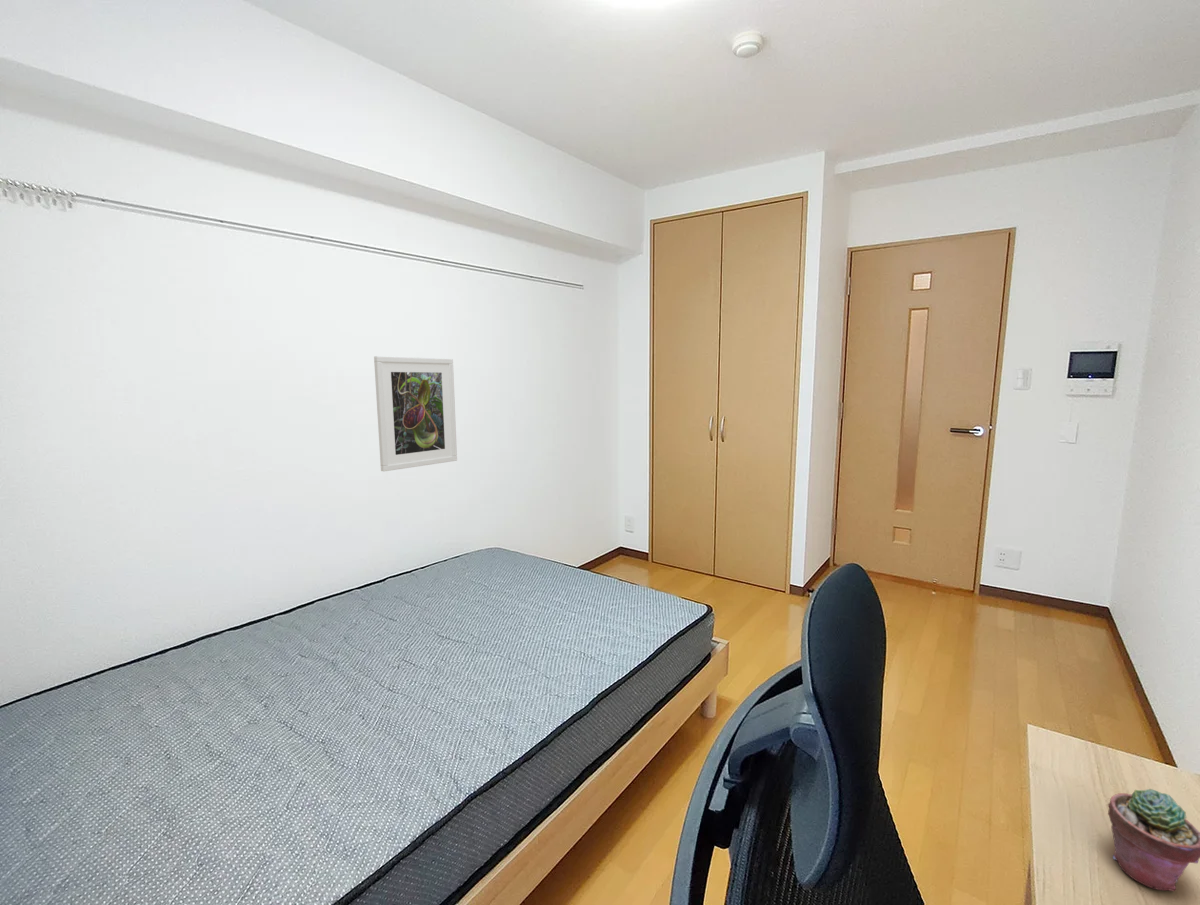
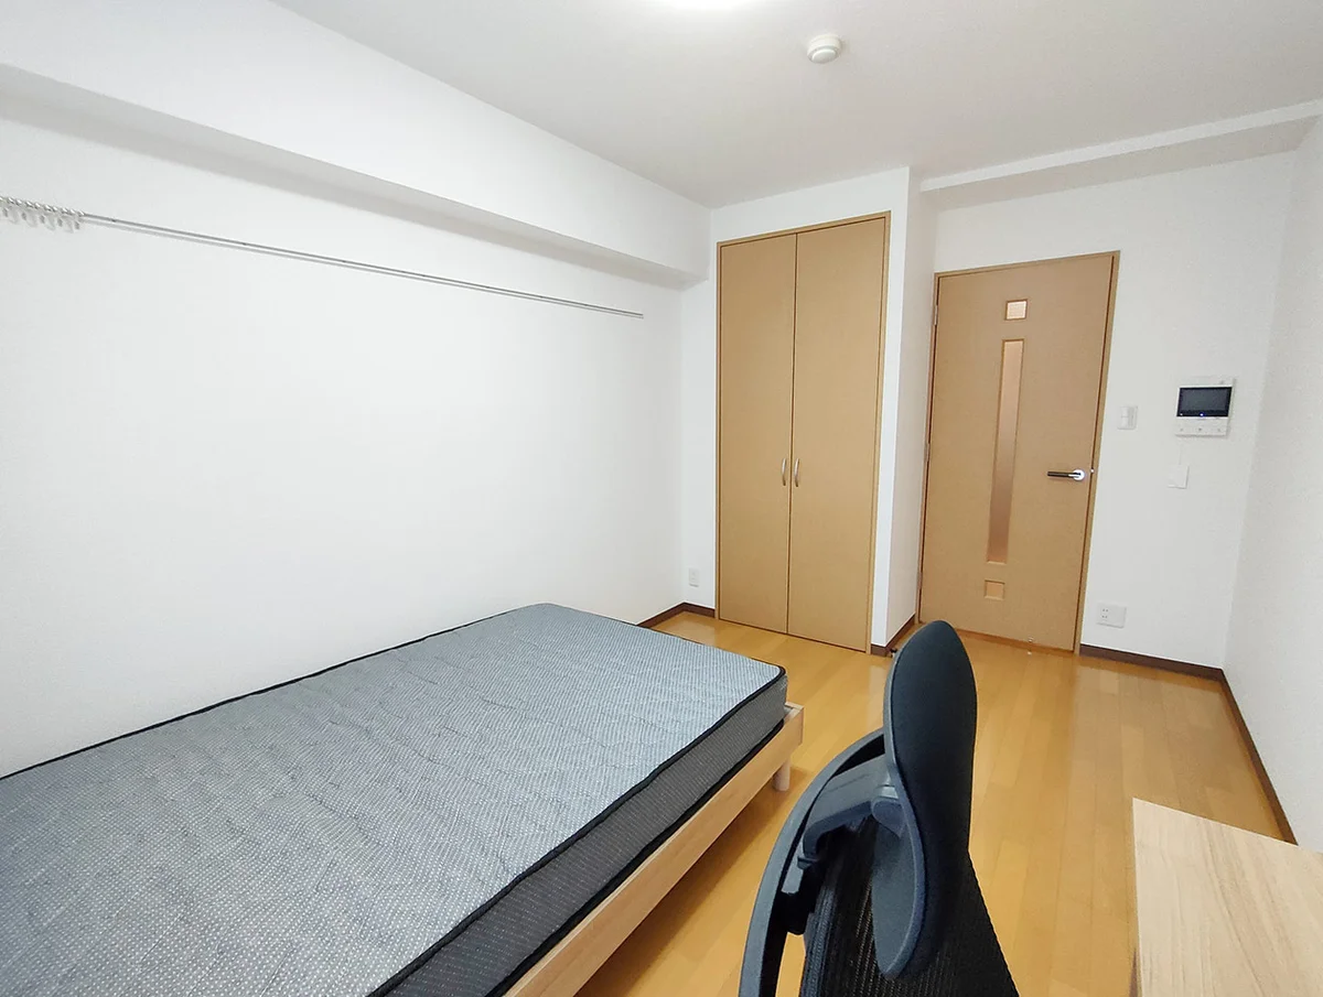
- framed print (418, 412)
- potted succulent (1152, 834)
